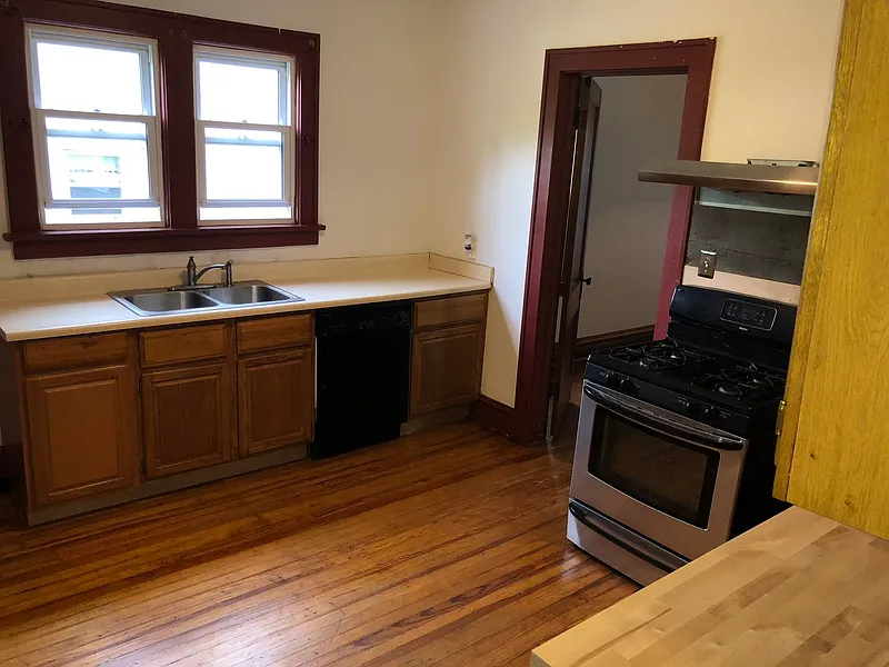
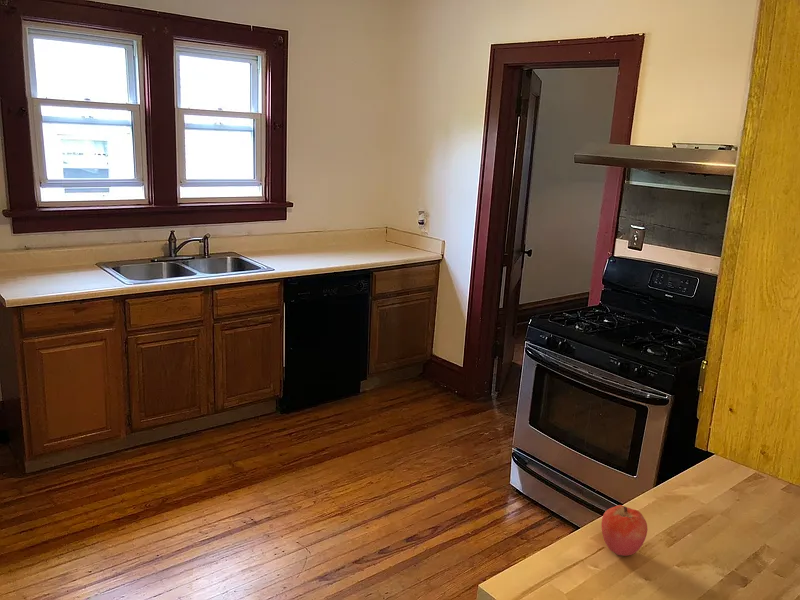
+ apple (623, 527)
